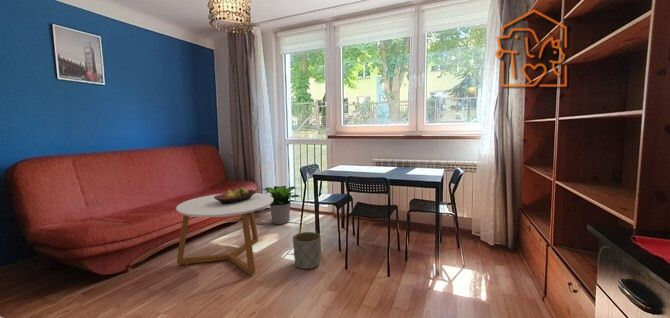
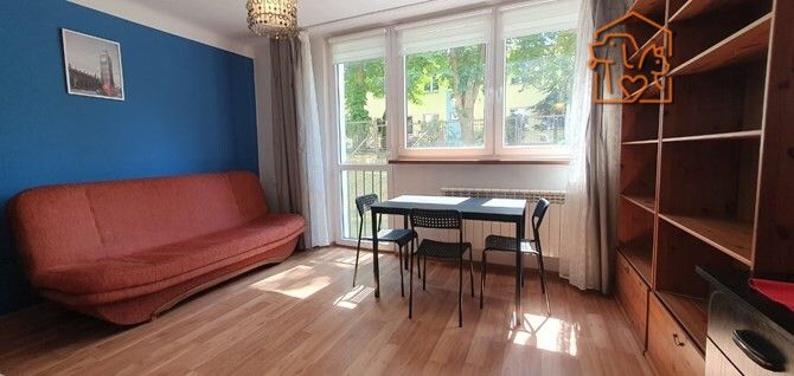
- planter (307, 250)
- potted plant (282, 205)
- coffee table (243, 230)
- fruit bowl (236, 194)
